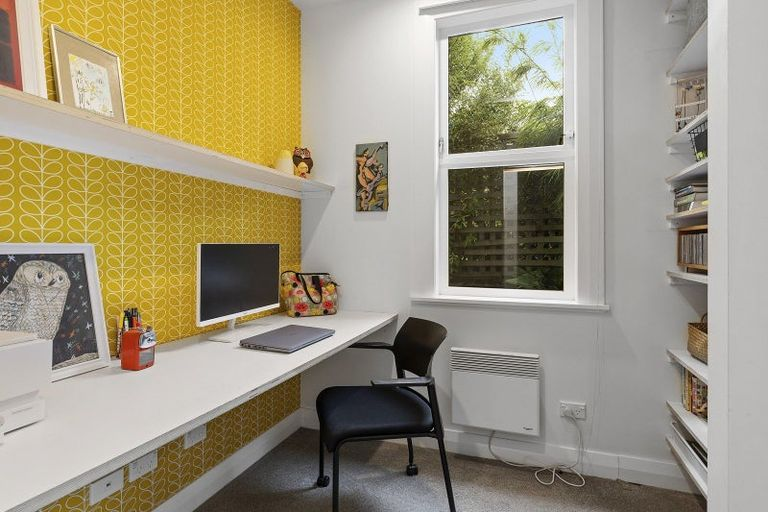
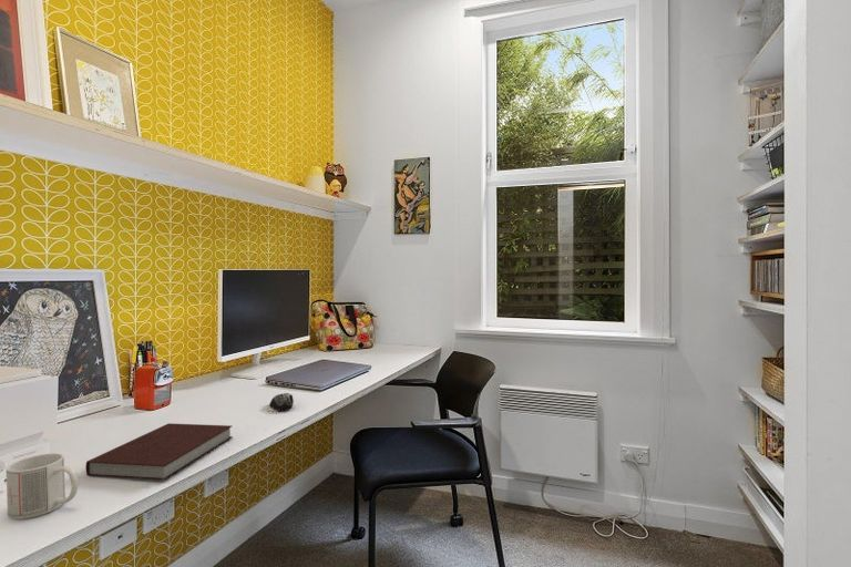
+ mug (45, 484)
+ computer mouse (281, 400)
+ notebook (166, 447)
